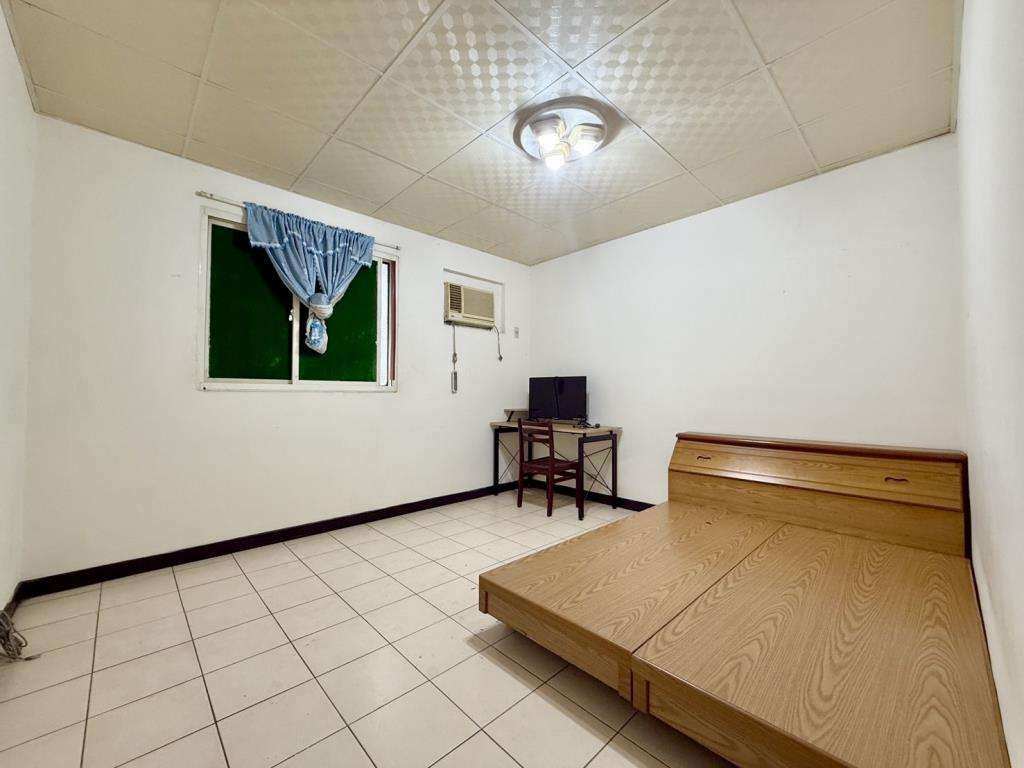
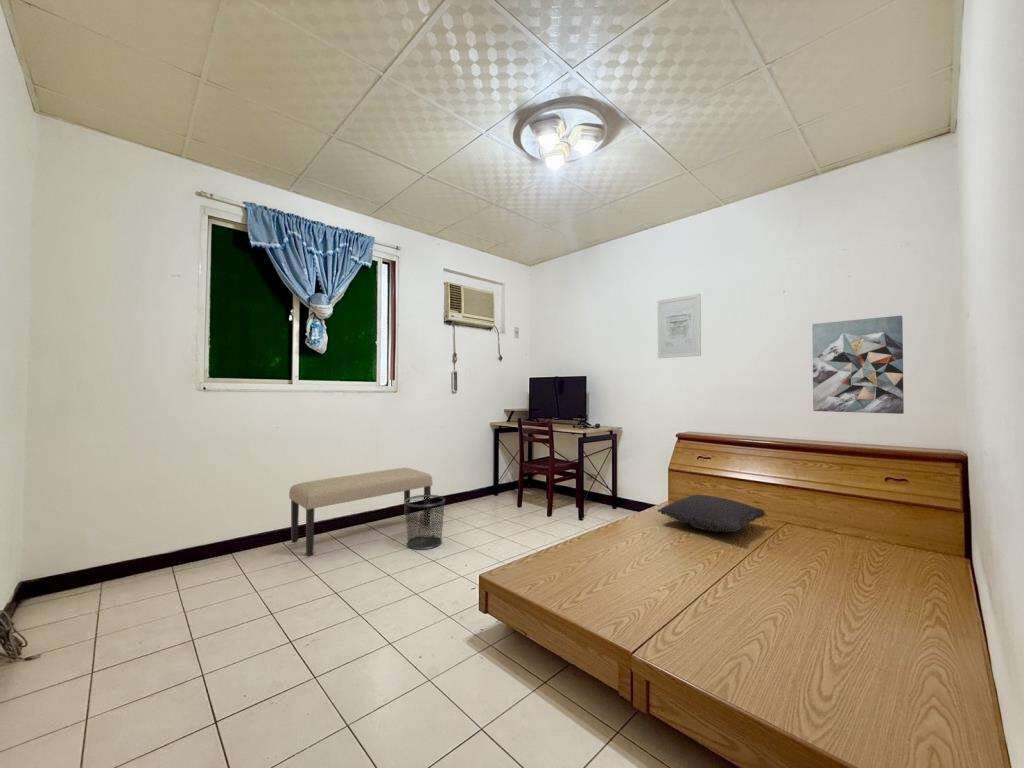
+ wall art (678, 327)
+ bench (364, 498)
+ wall art (855, 366)
+ waste bin (425, 521)
+ pillow (711, 512)
